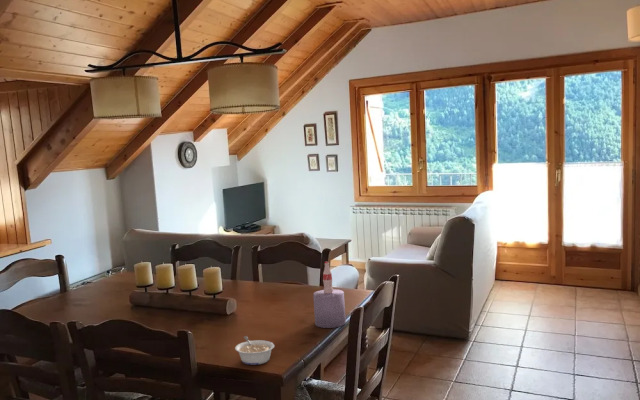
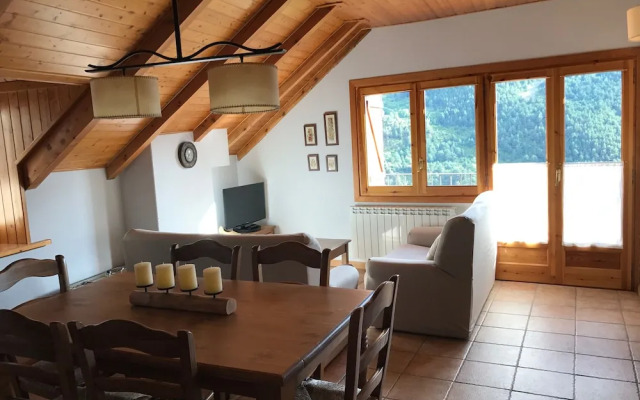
- legume (253, 351)
- bottle (328, 292)
